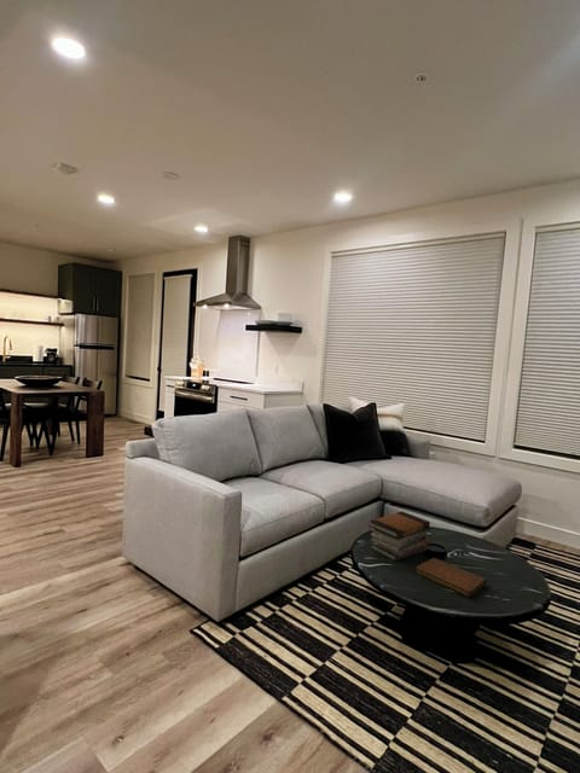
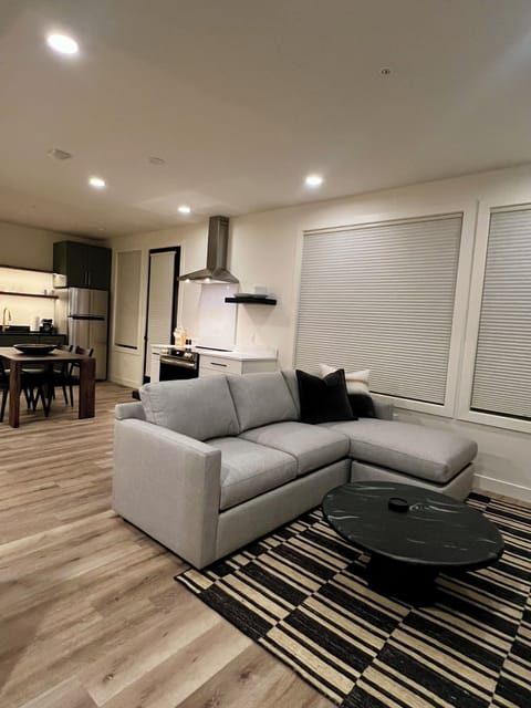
- book stack (399, 535)
- notebook (450, 575)
